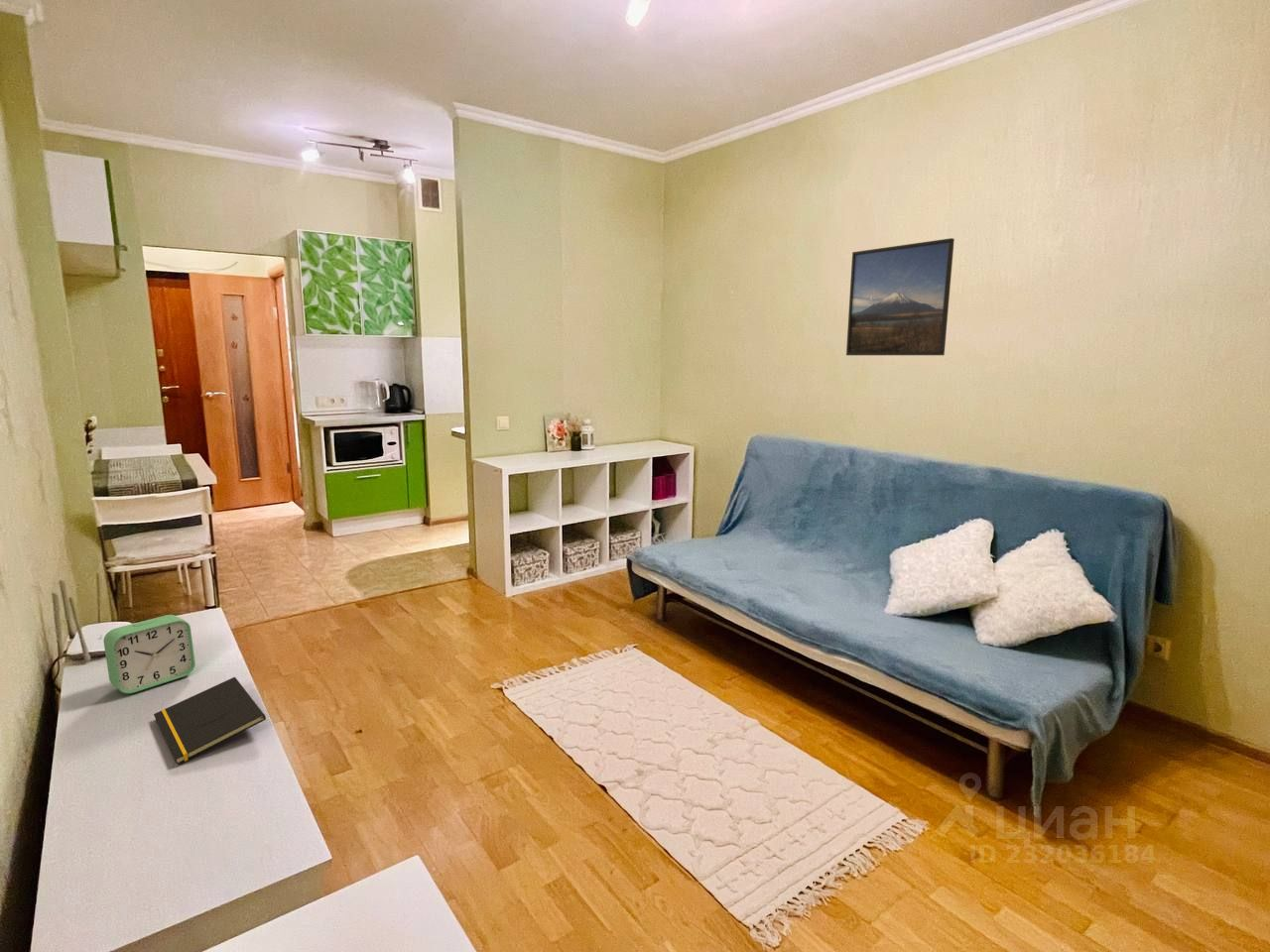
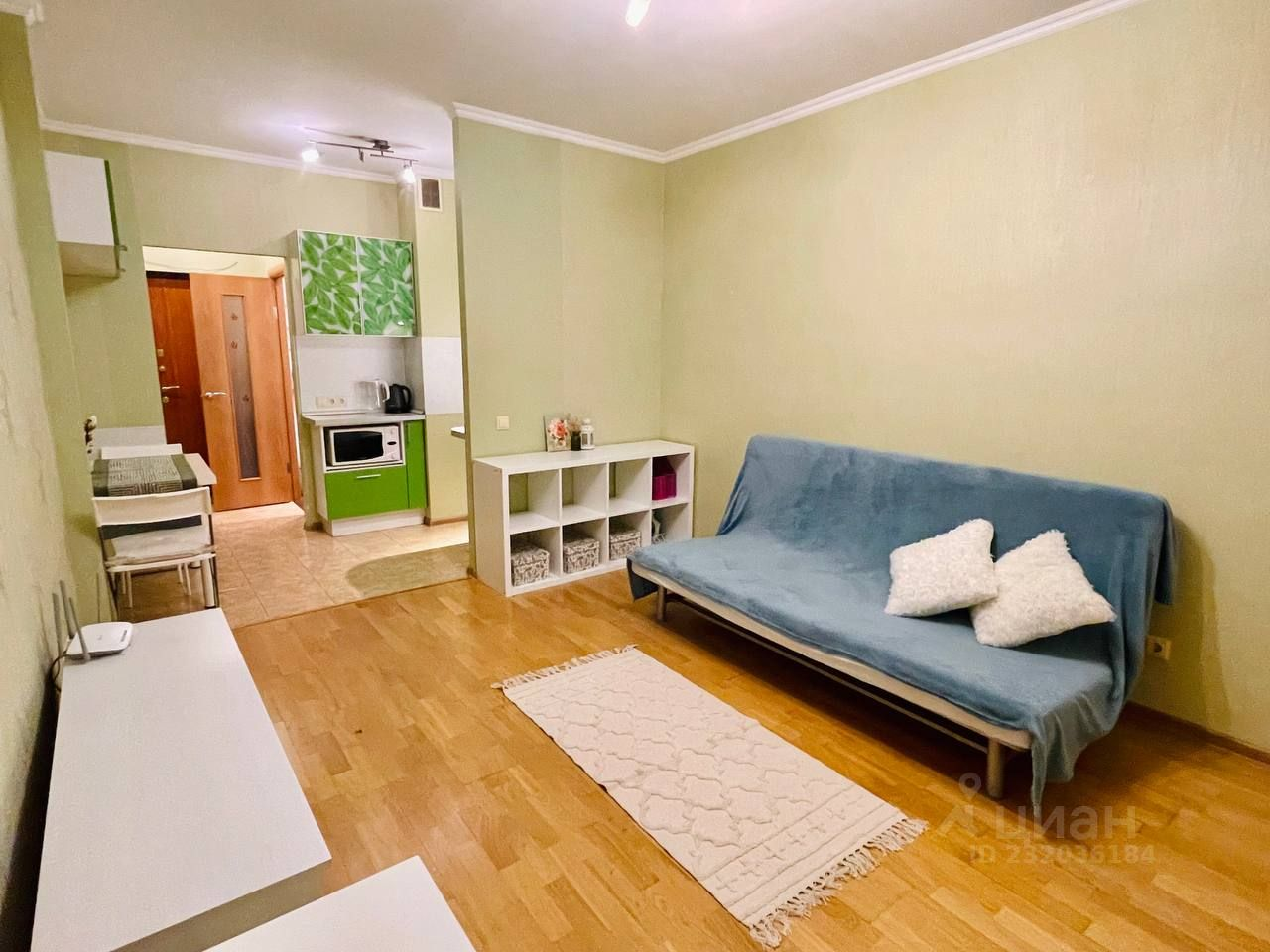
- alarm clock (150, 652)
- notepad (208, 716)
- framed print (896, 300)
